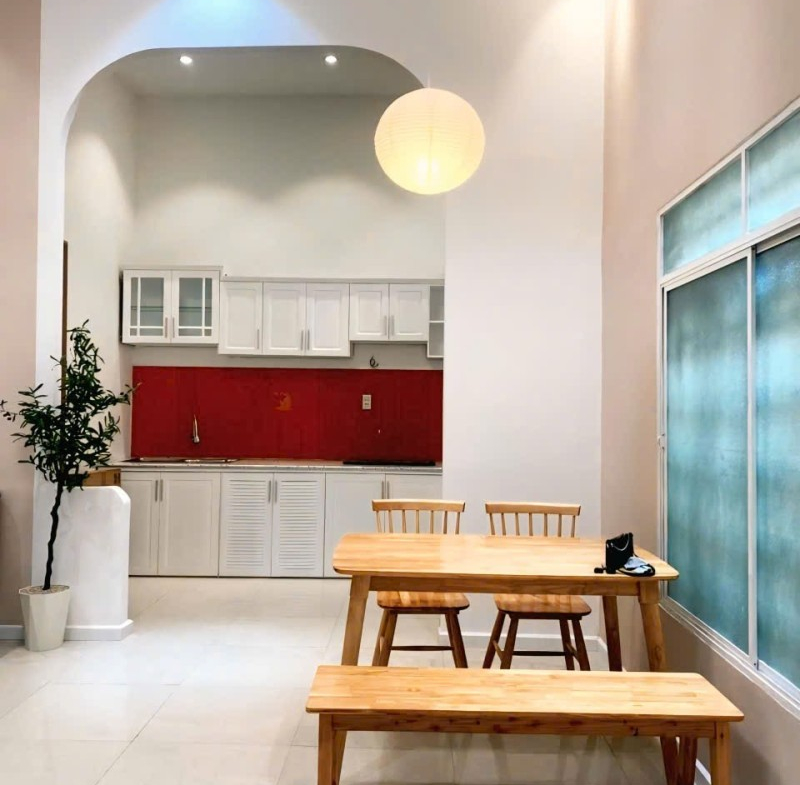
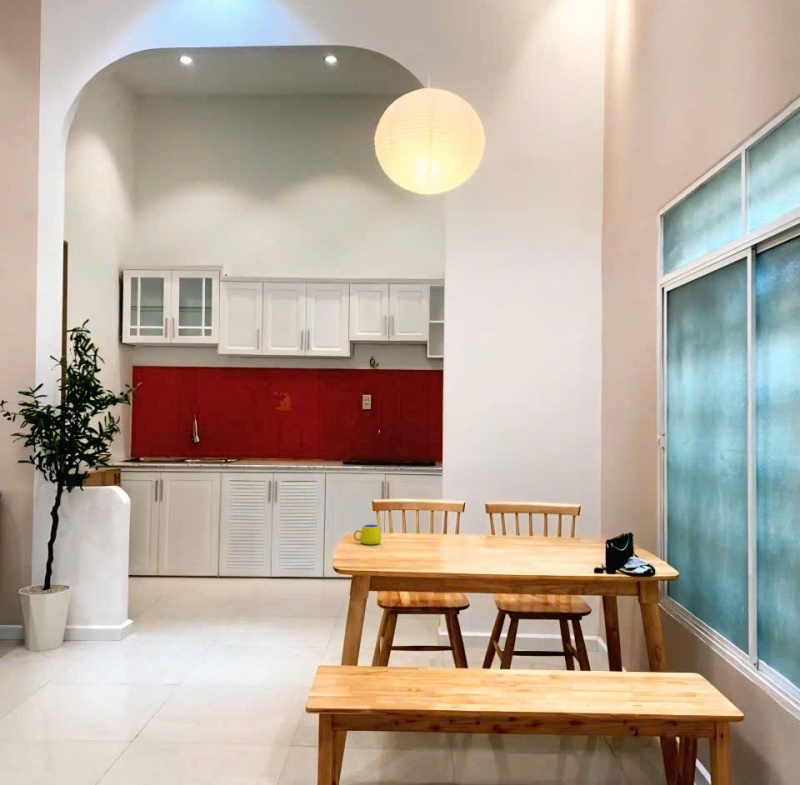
+ mug (367, 534)
